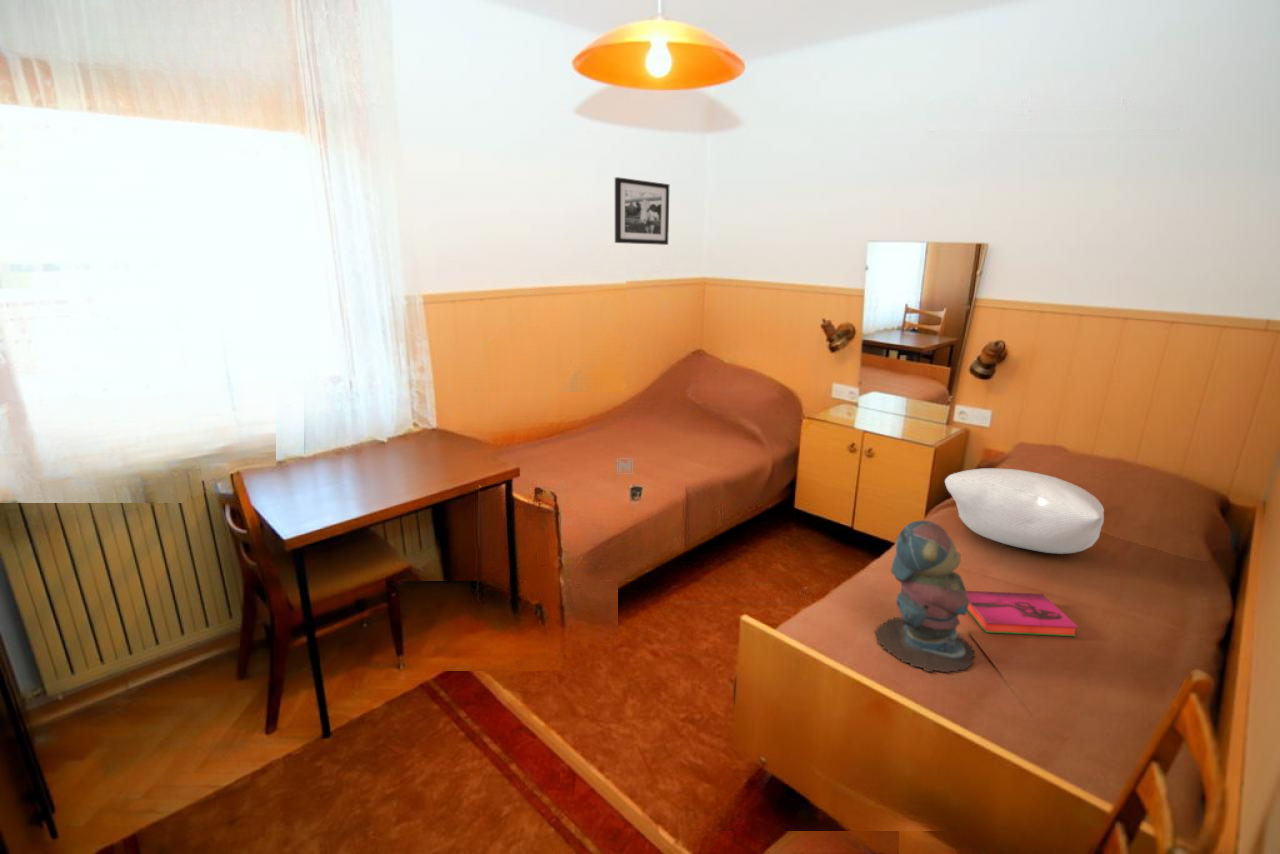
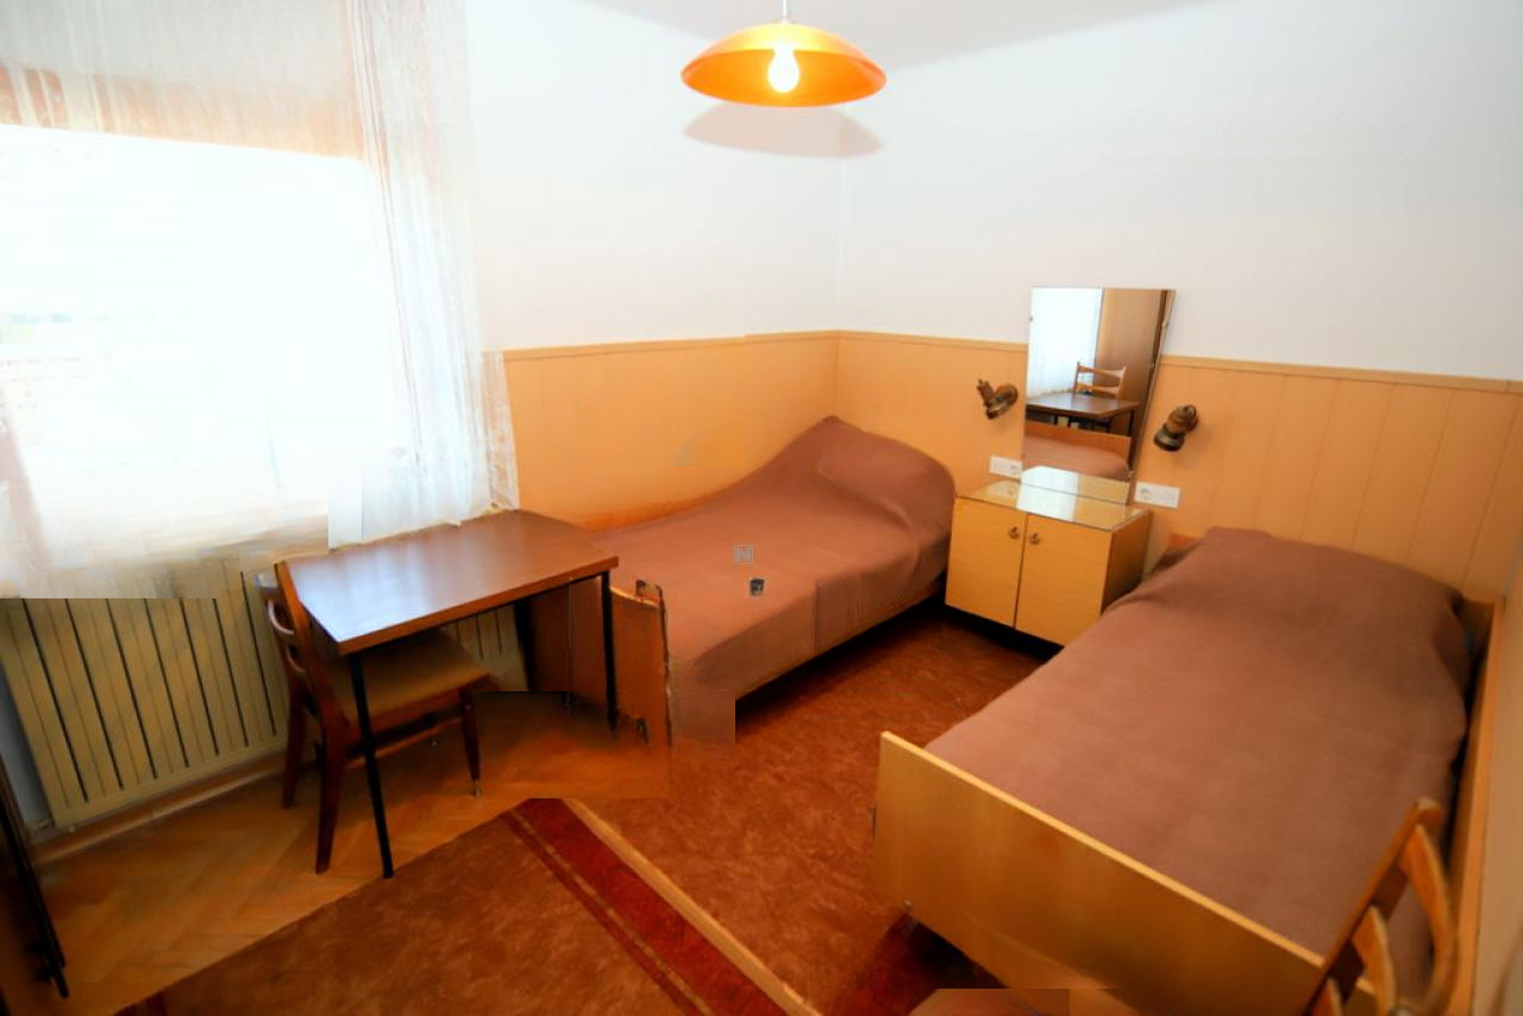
- picture frame (642, 212)
- pillow (1022, 509)
- hardback book (1014, 612)
- teddy bear (932, 585)
